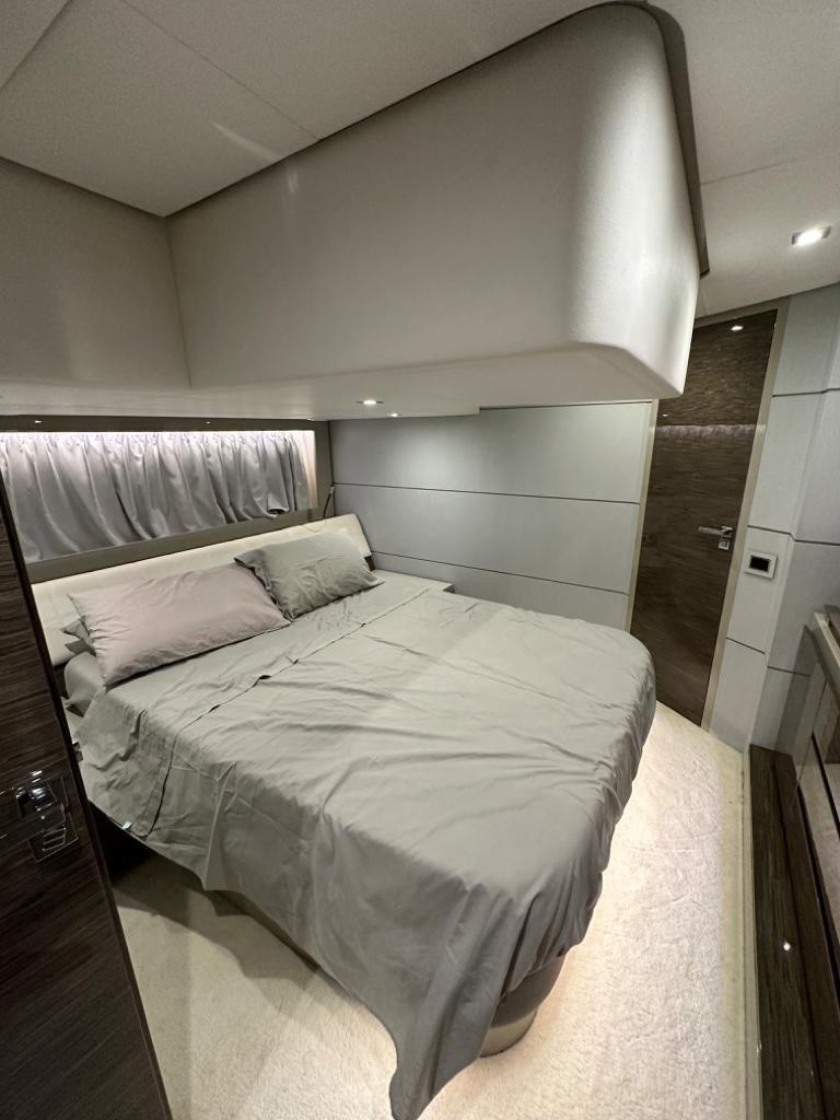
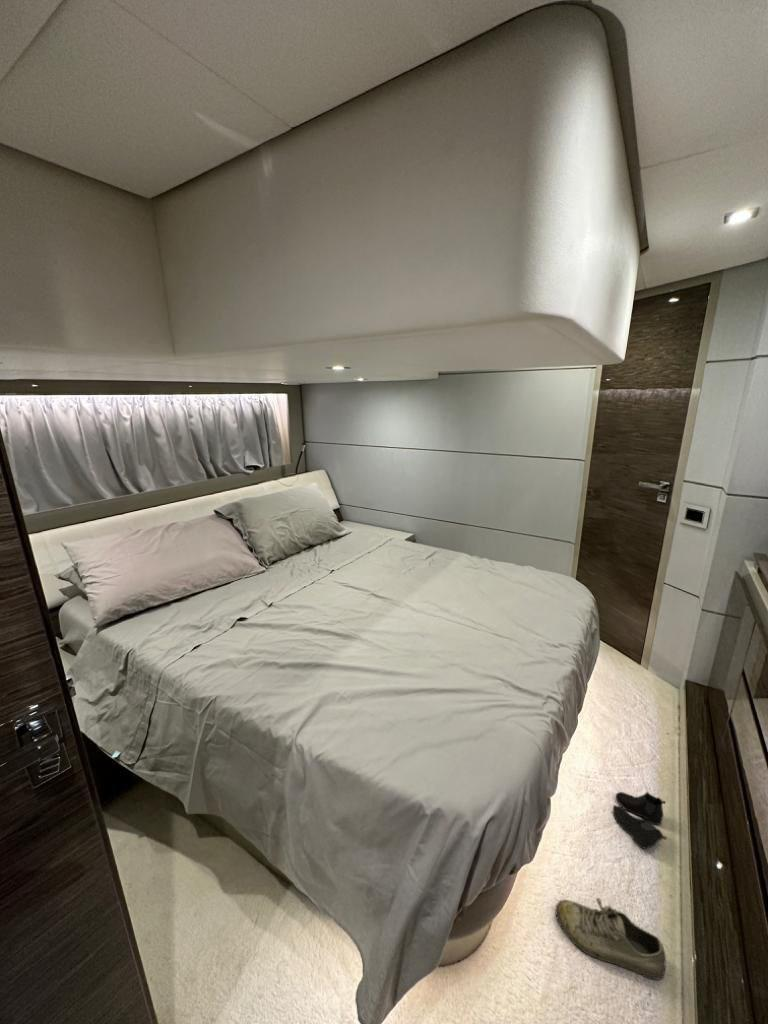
+ shoe (608, 930)
+ boots (639, 815)
